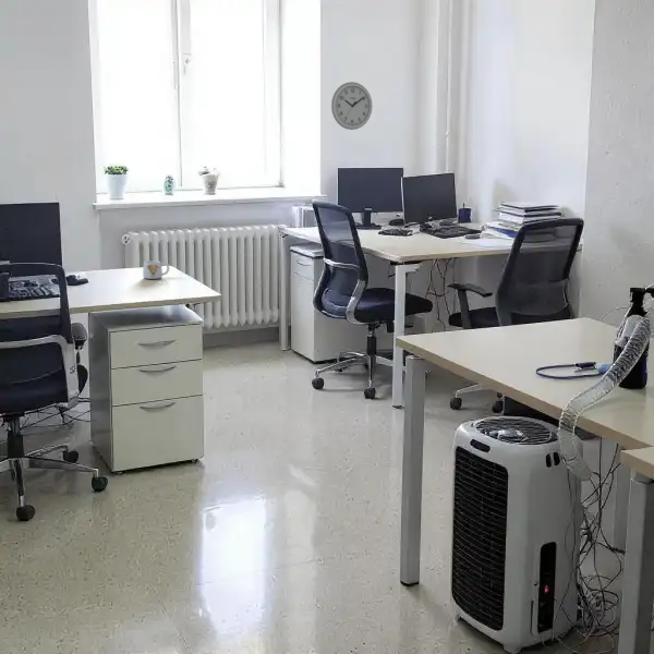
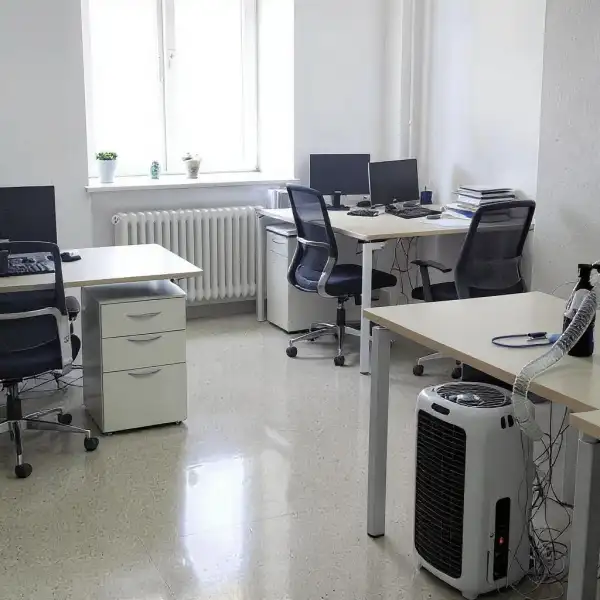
- mug (156, 269)
- wall clock (352, 106)
